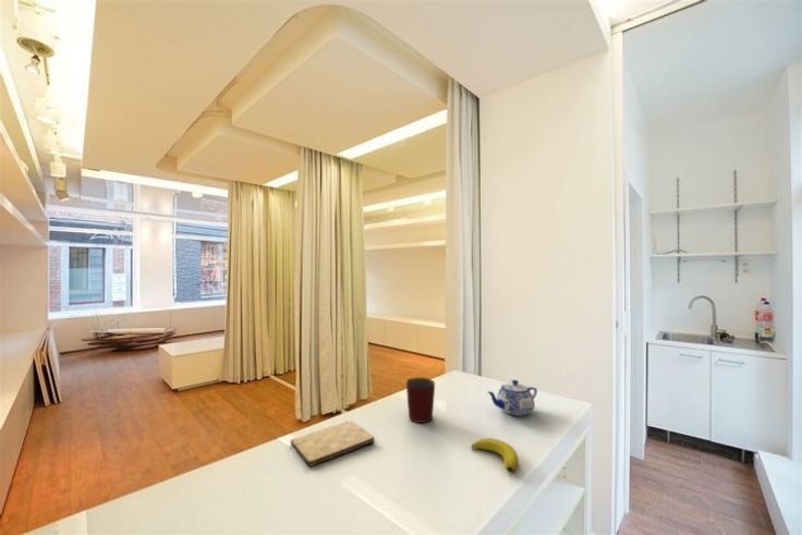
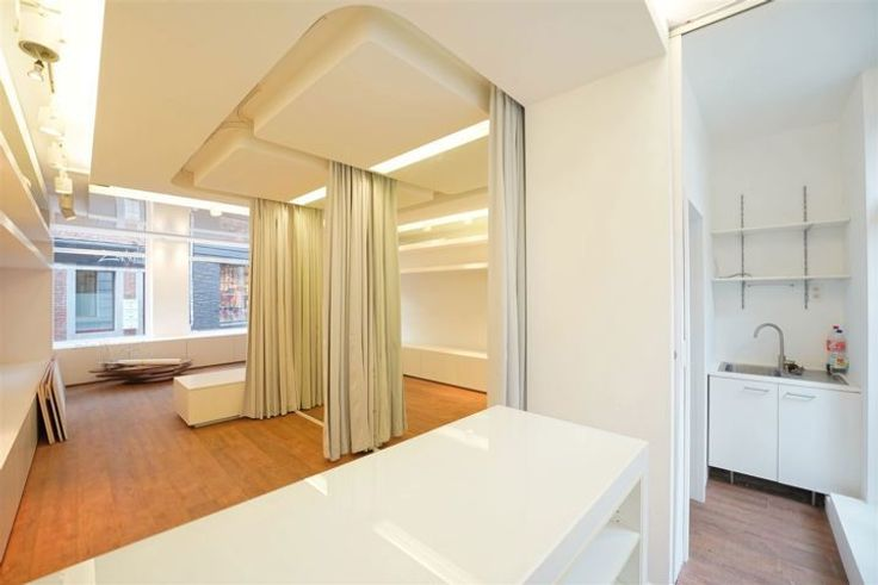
- mug (417, 398)
- cutting board (332, 440)
- banana (497, 451)
- teapot (512, 396)
